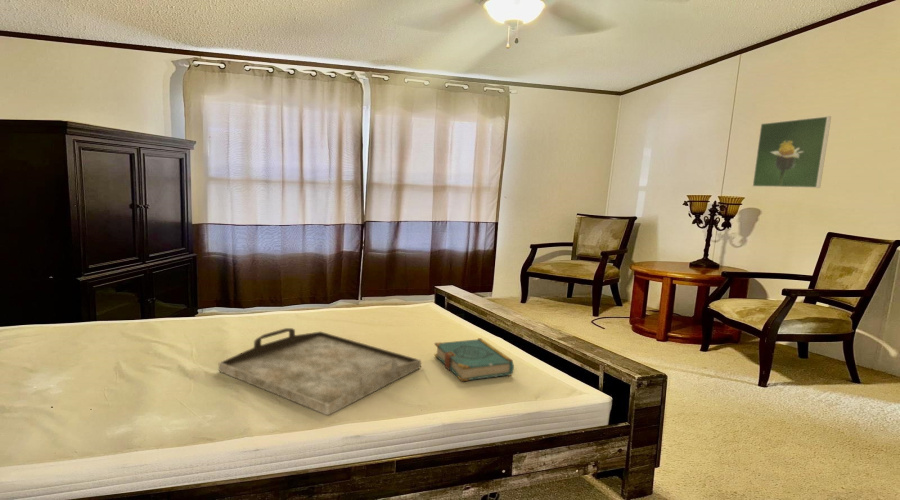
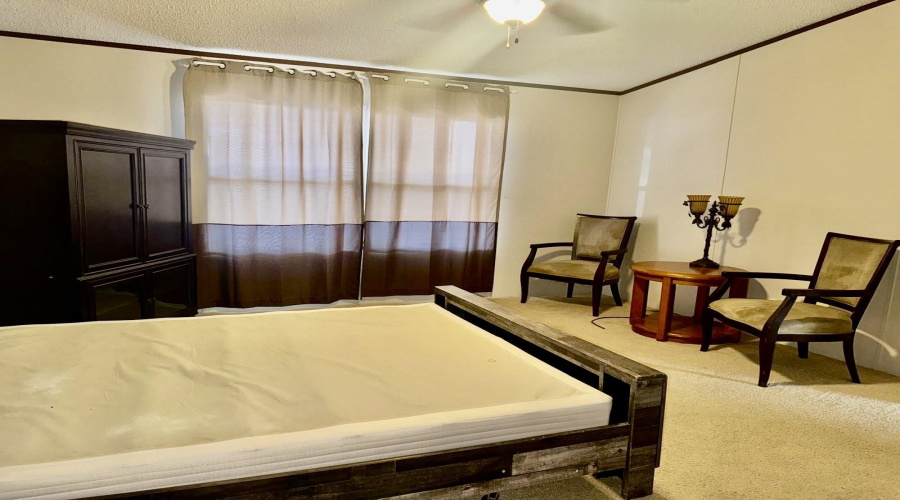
- serving tray (323, 357)
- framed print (788, 154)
- book (471, 357)
